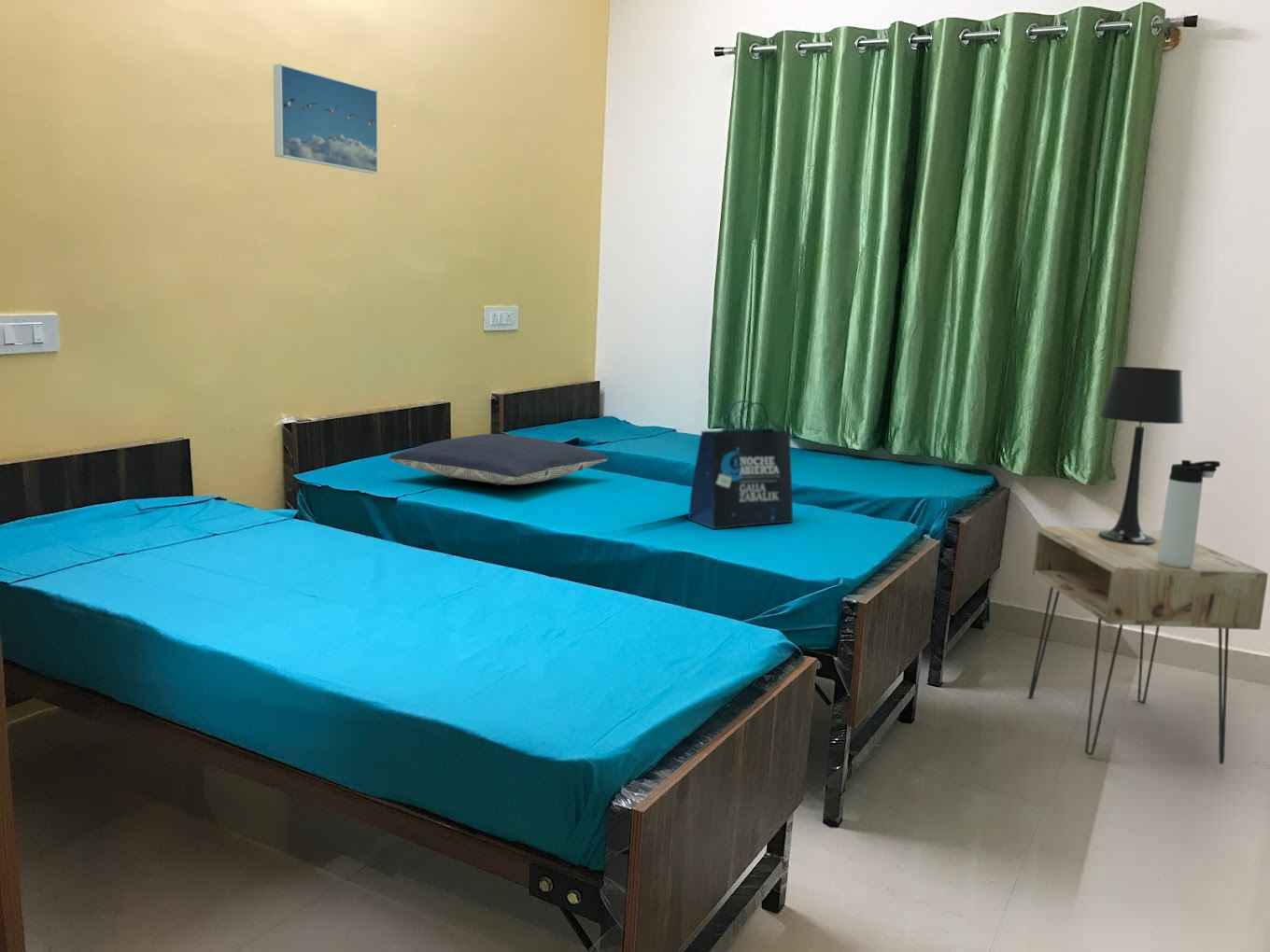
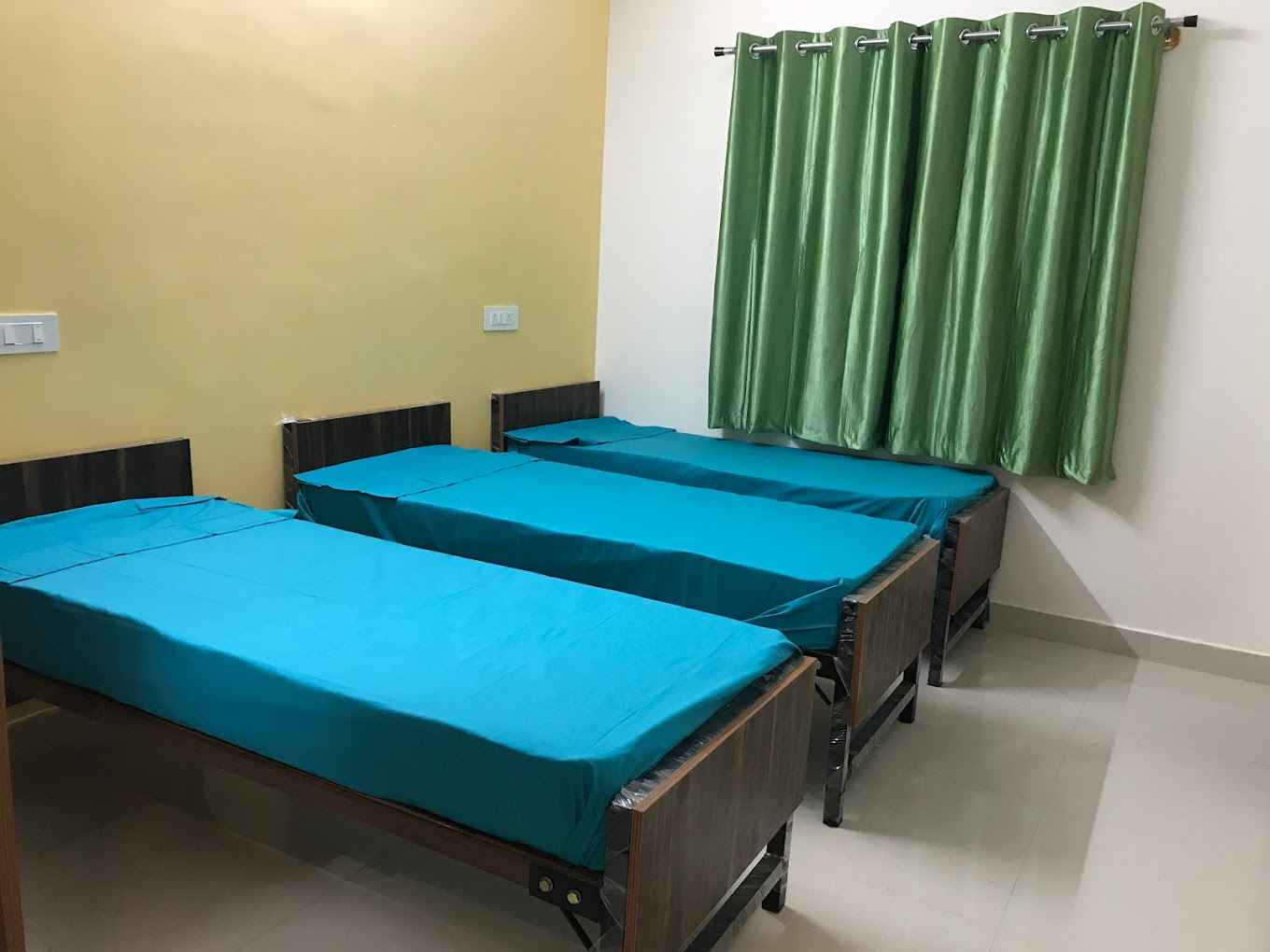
- pillow (501, 458)
- table lamp (1136, 454)
- tote bag (744, 461)
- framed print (328, 121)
- nightstand (1140, 643)
- thermos bottle (1189, 512)
